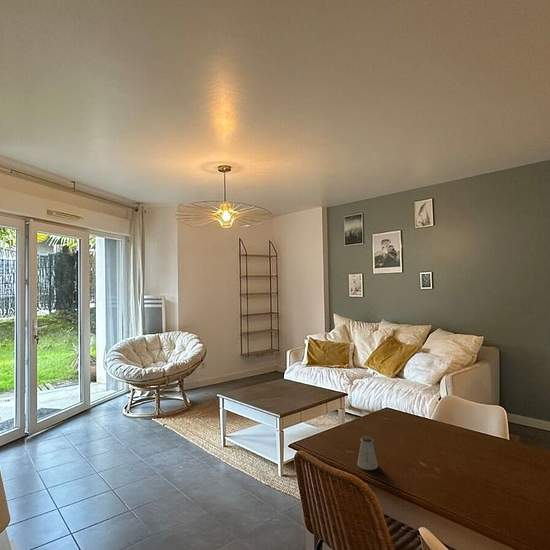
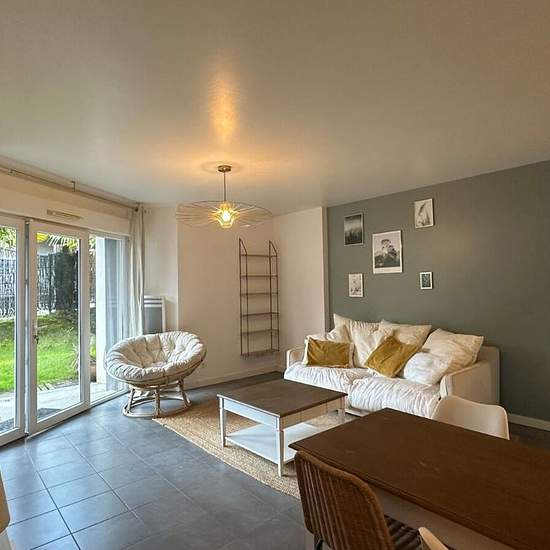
- saltshaker (367, 451)
